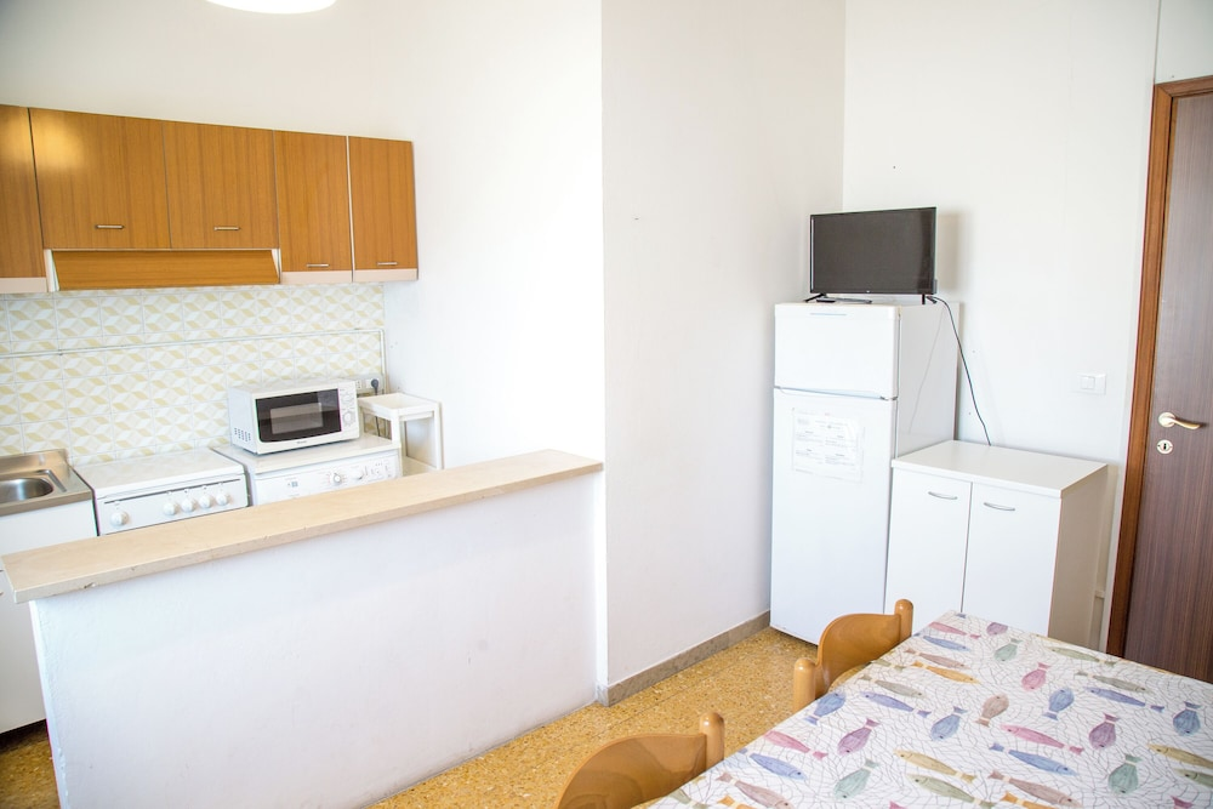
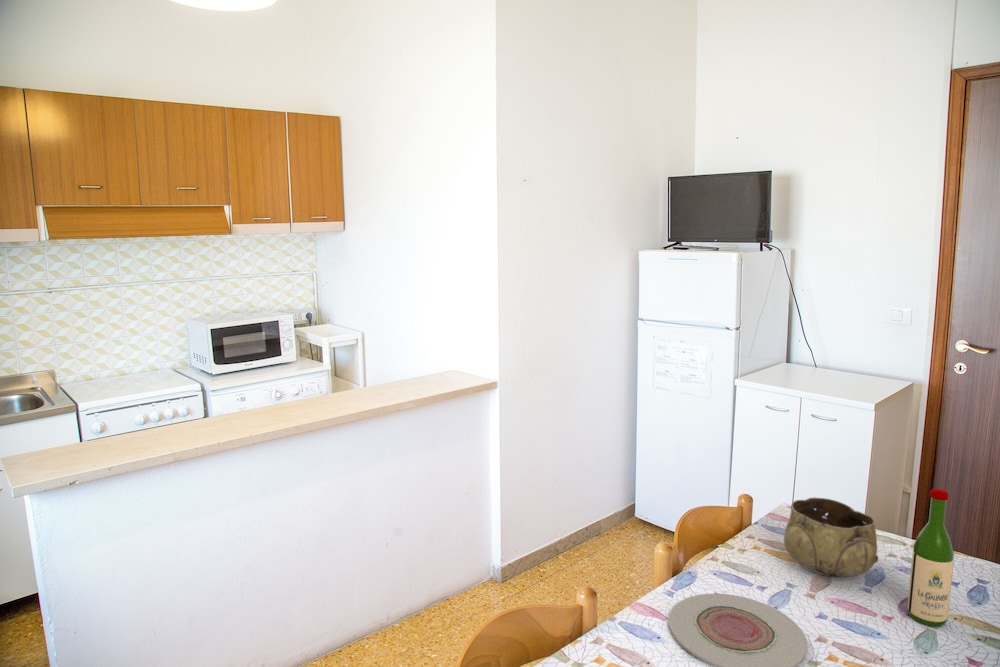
+ decorative bowl (828, 539)
+ wine bottle (933, 555)
+ plate (735, 629)
